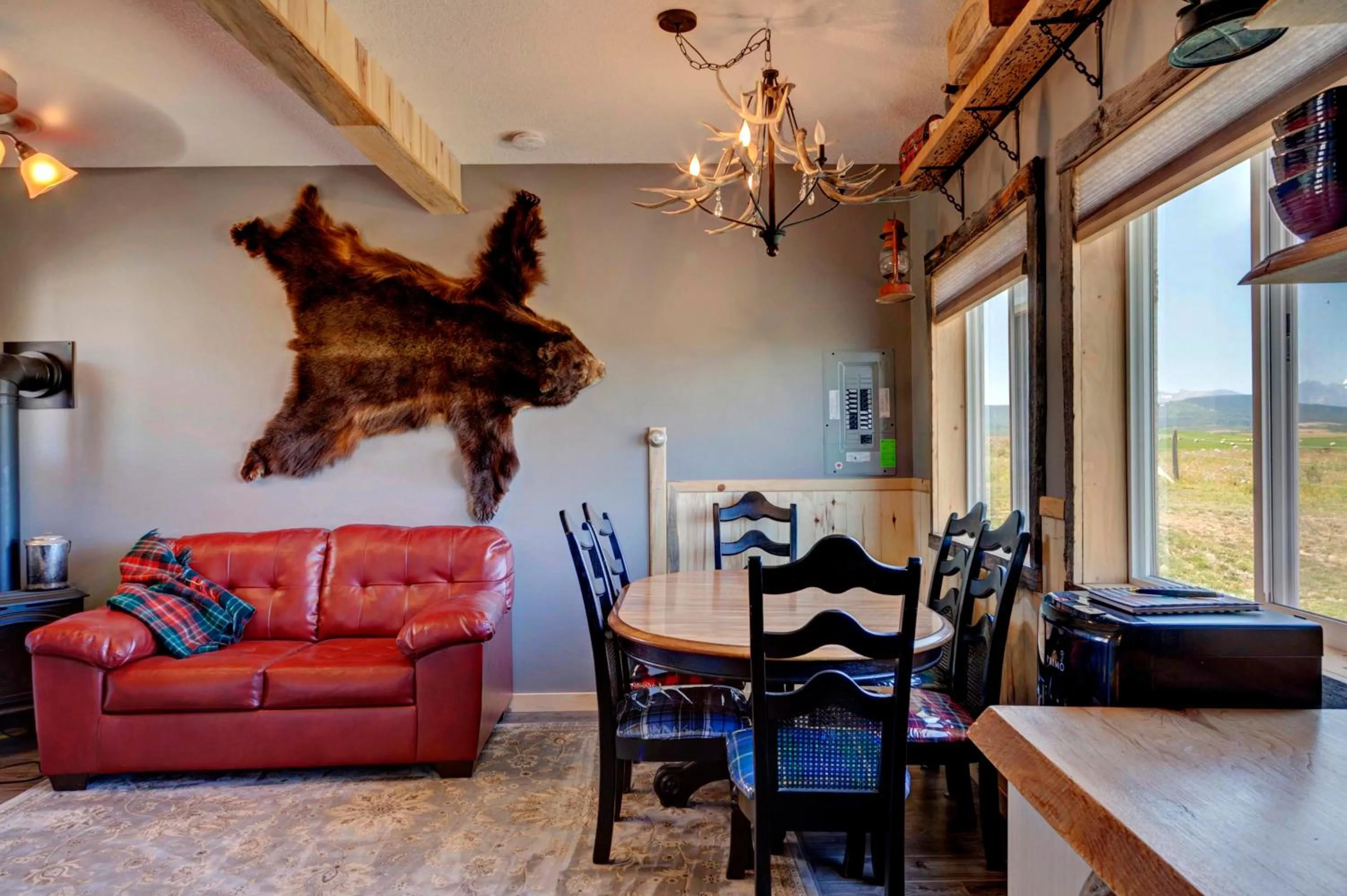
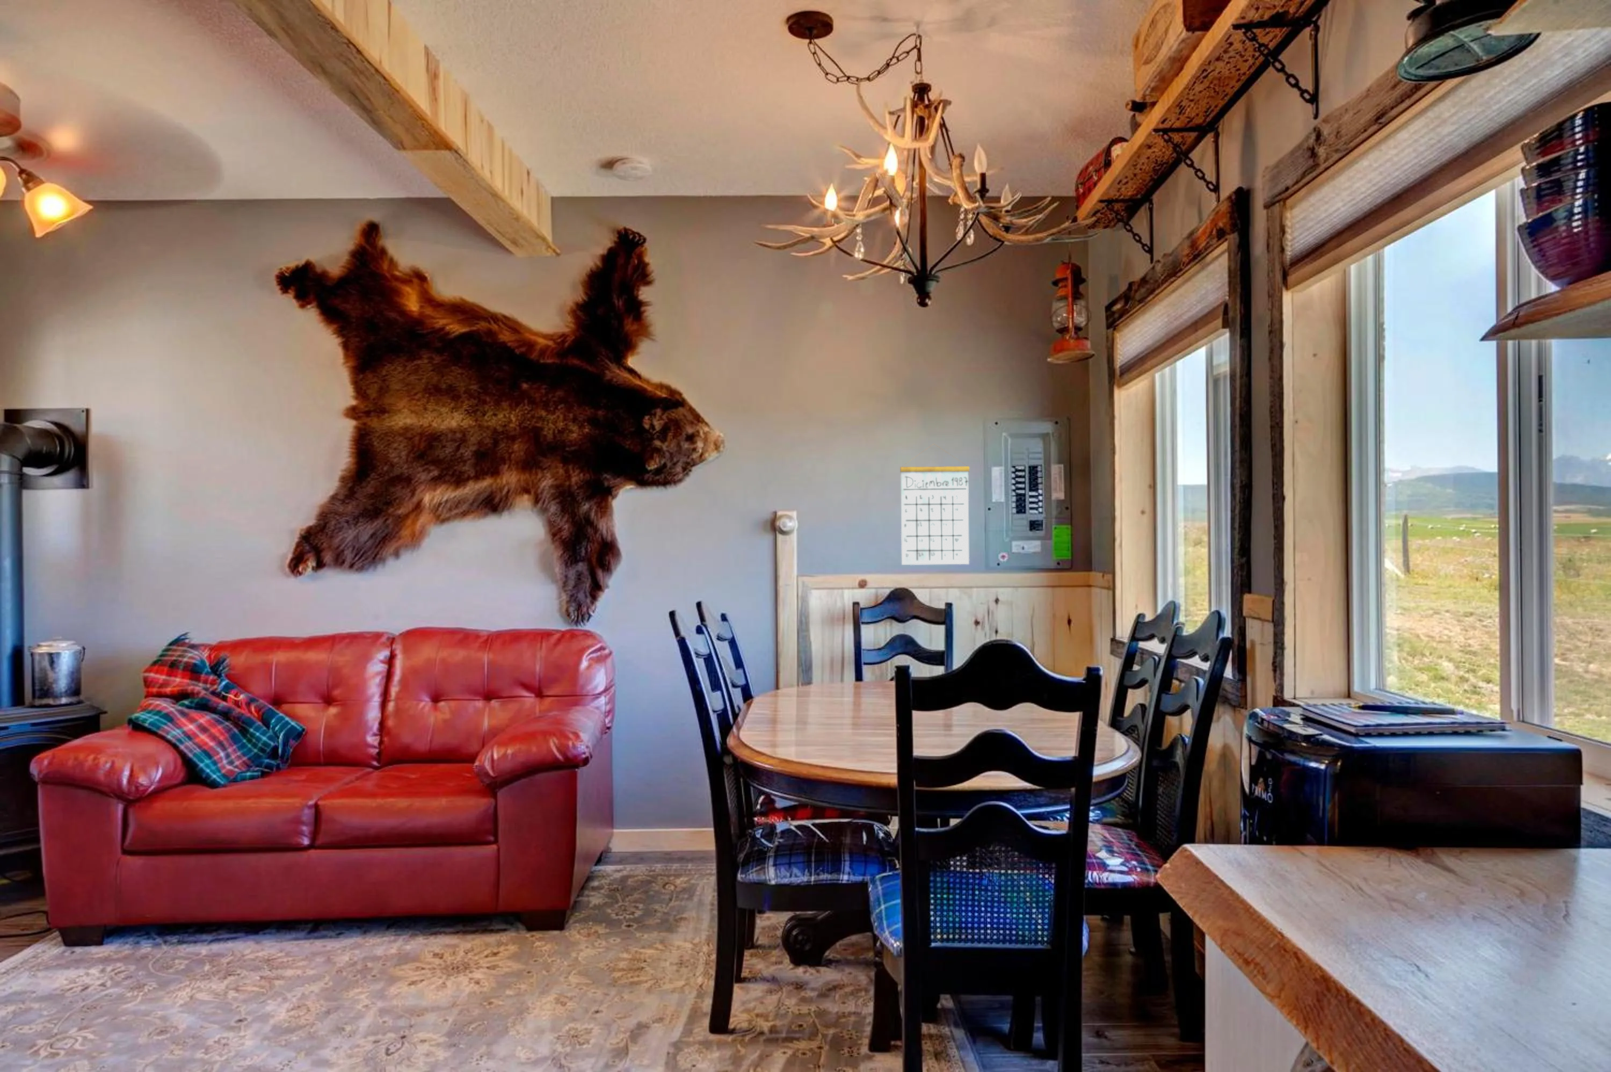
+ calendar (935, 504)
